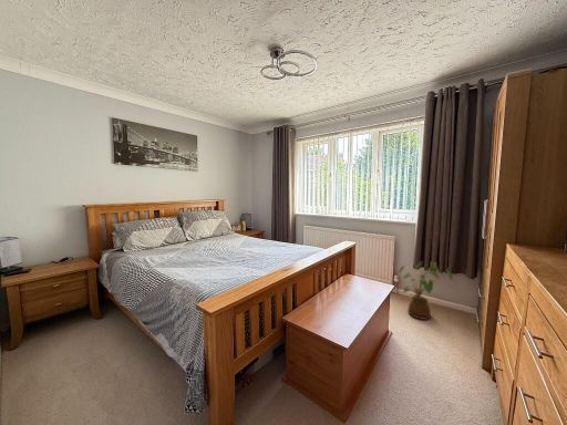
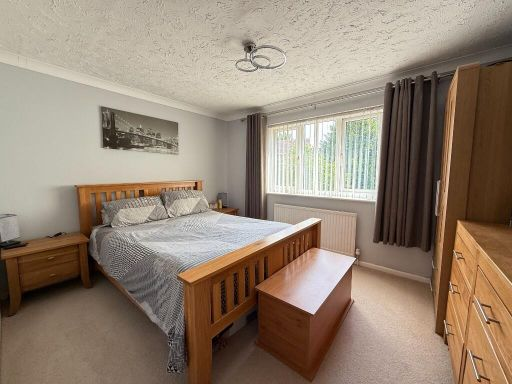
- house plant (423, 290)
